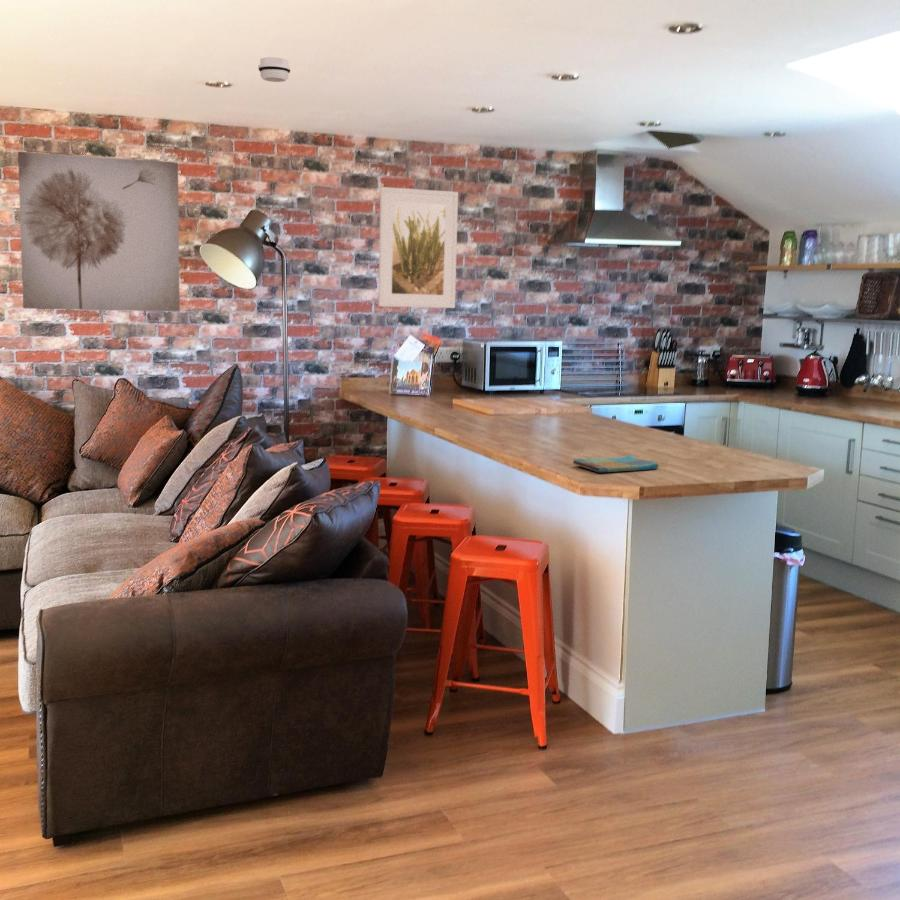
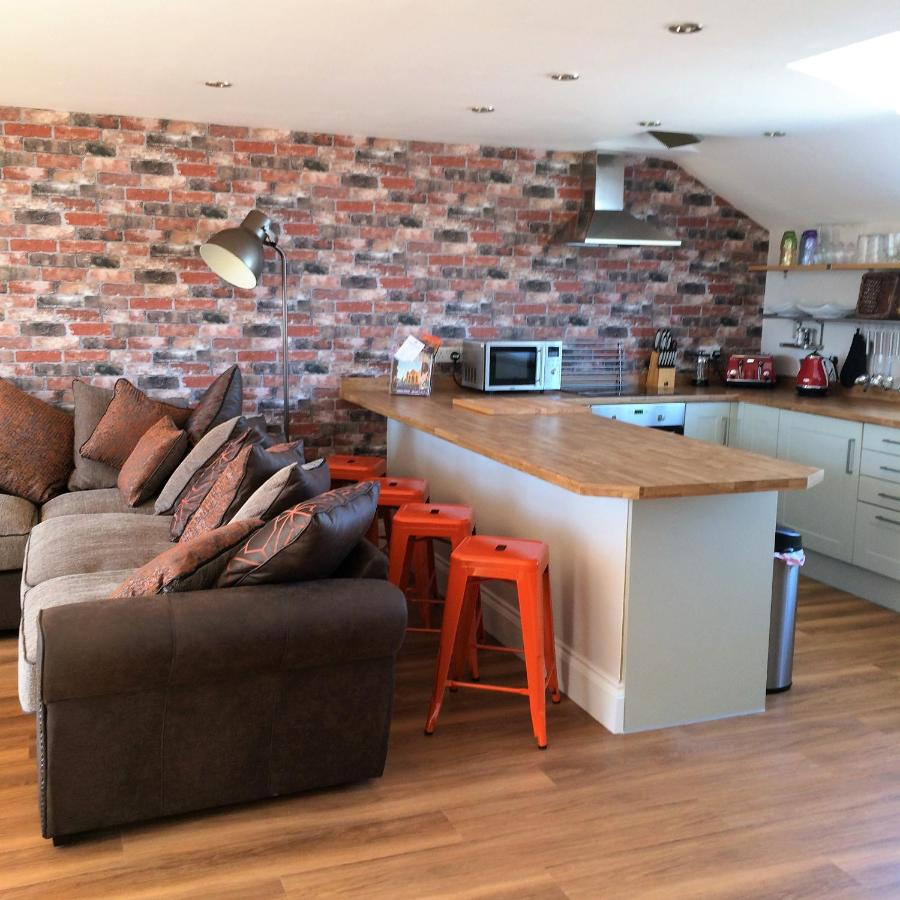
- wall art (101, 234)
- smoke detector (274, 69)
- dish towel (615, 463)
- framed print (418, 248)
